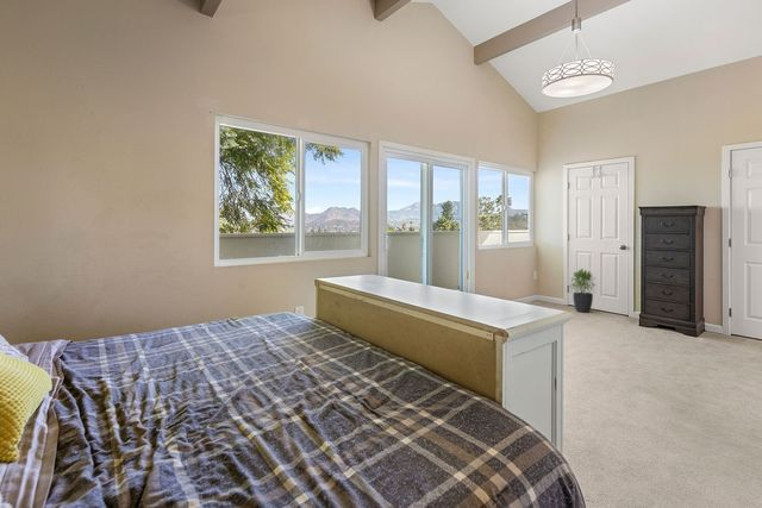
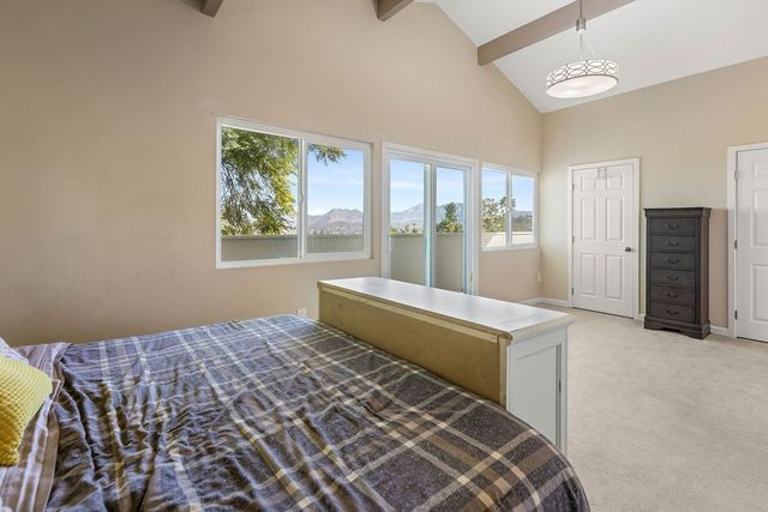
- potted plant (581, 289)
